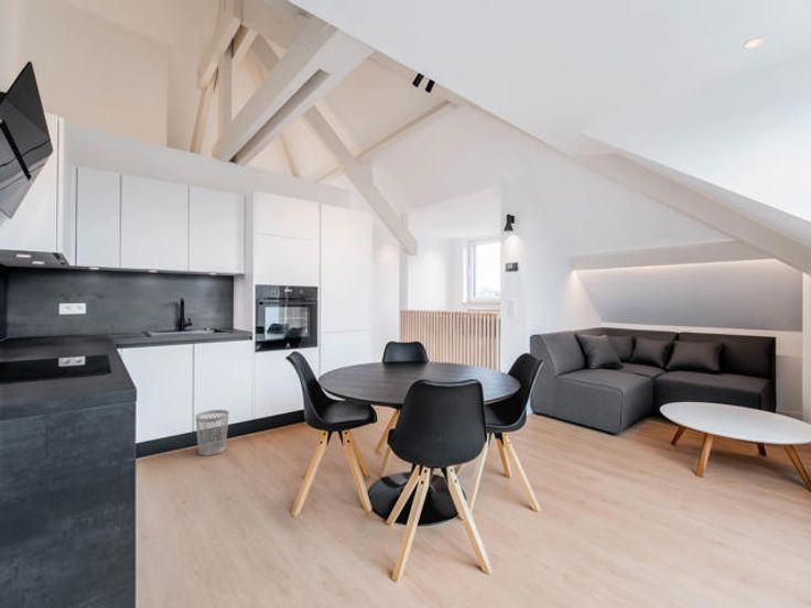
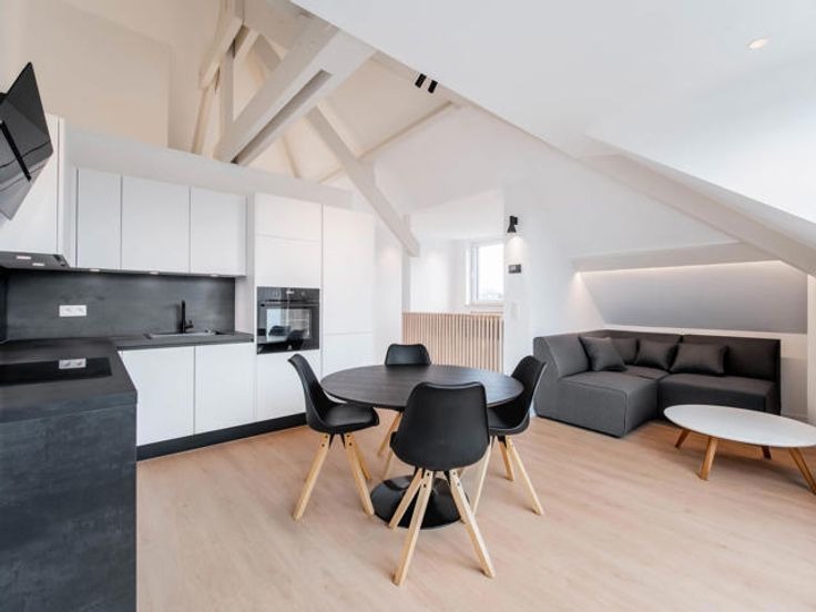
- wastebasket (212, 432)
